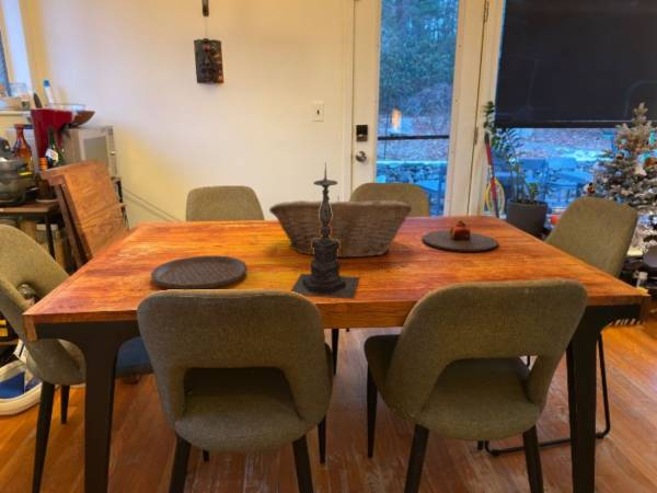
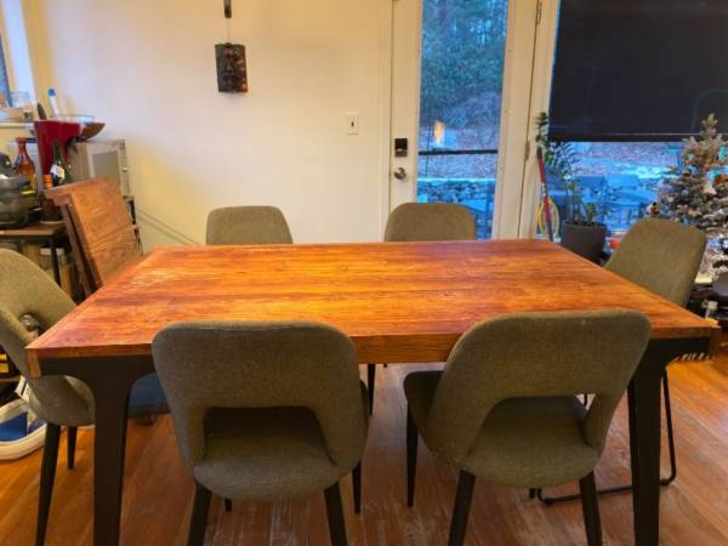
- plate (200, 272)
- fruit basket (339, 220)
- plate (460, 231)
- candle holder (325, 226)
